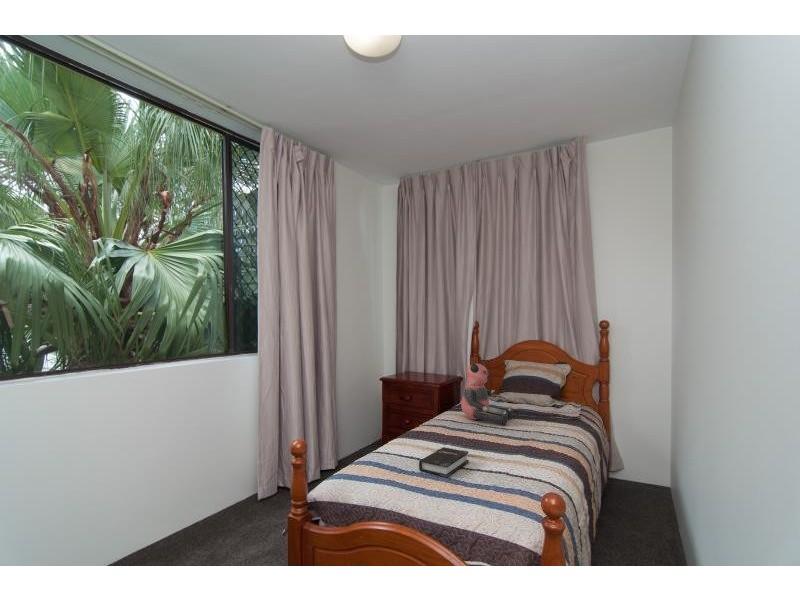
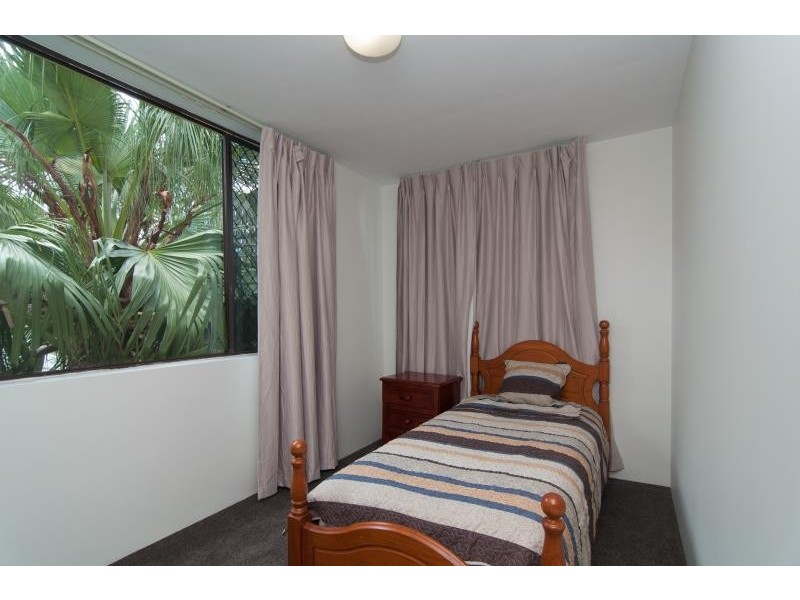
- hardback book (444, 460)
- bear (484, 391)
